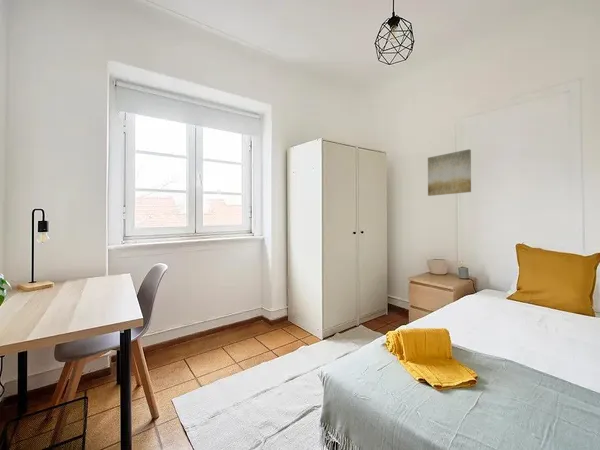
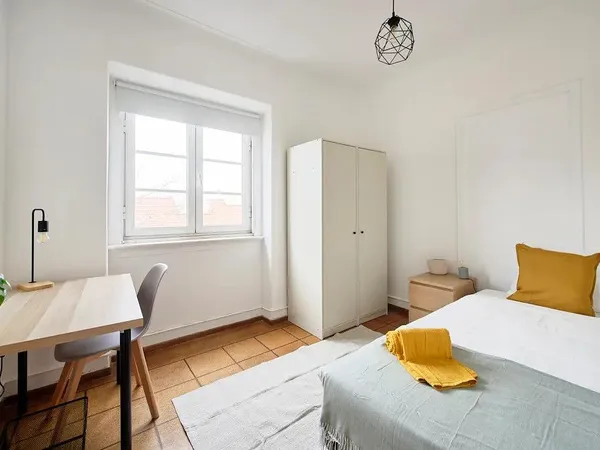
- wall art (448, 173)
